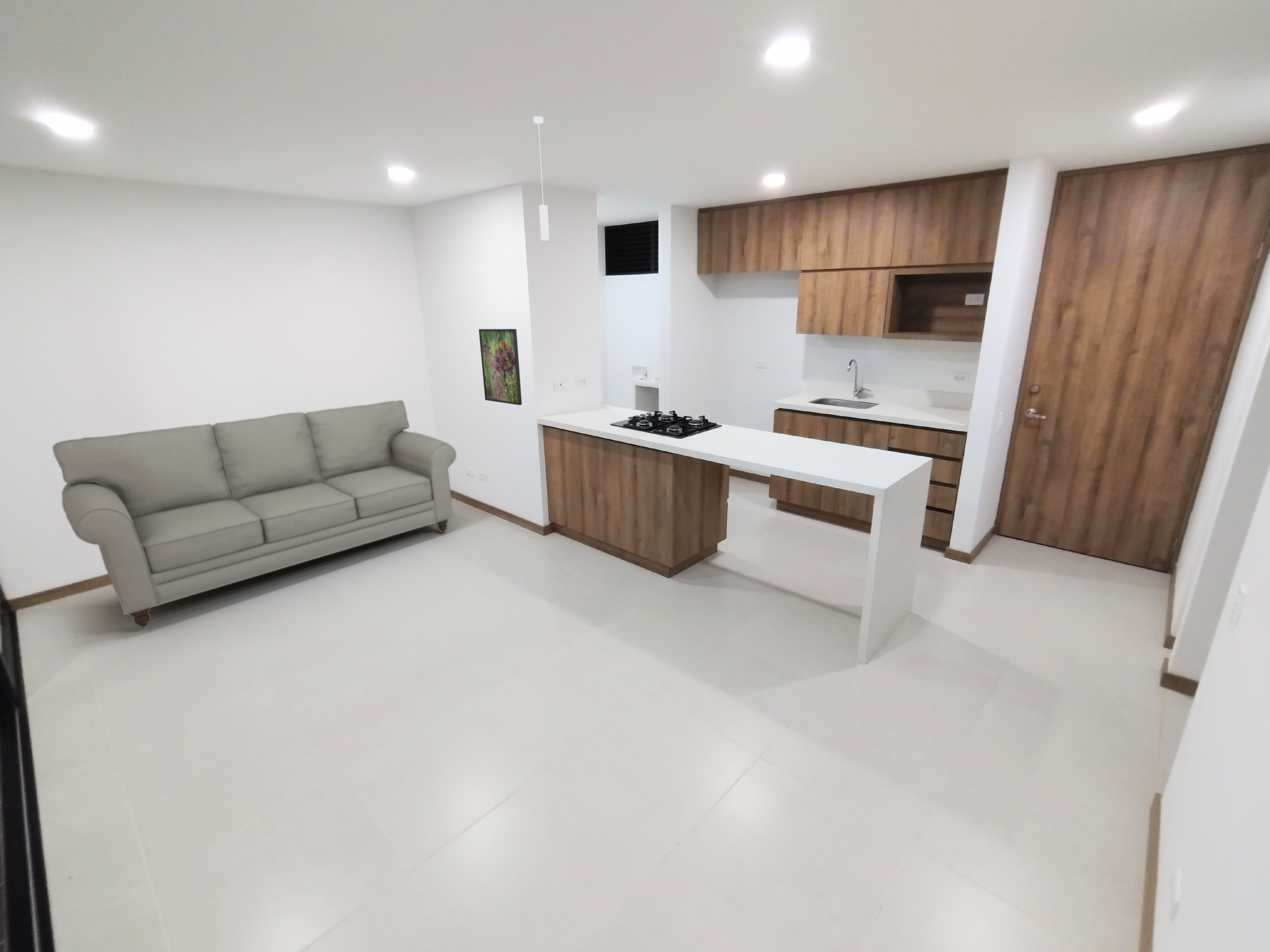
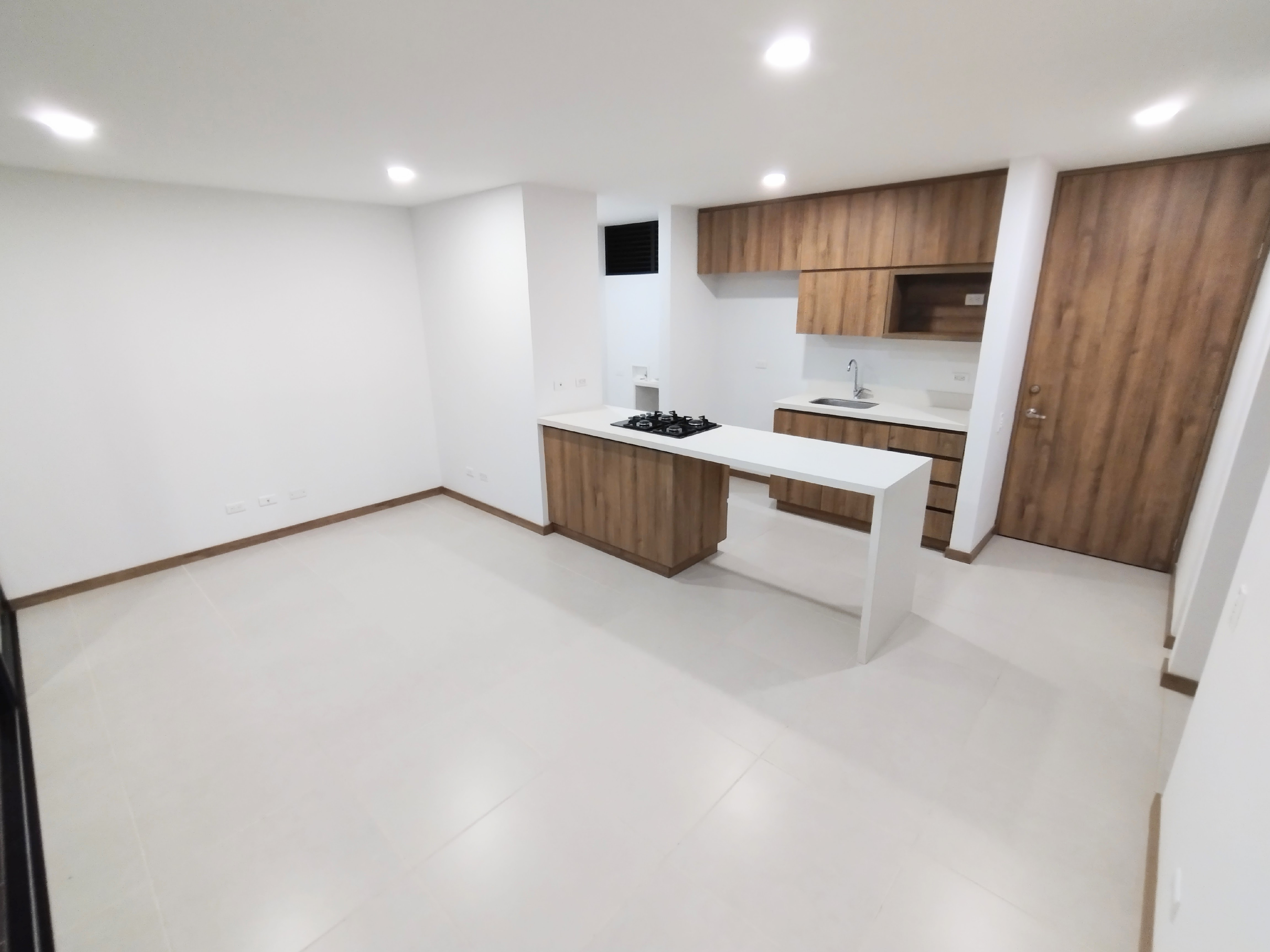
- sofa (287, 491)
- pendant lamp (542, 180)
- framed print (500, 366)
